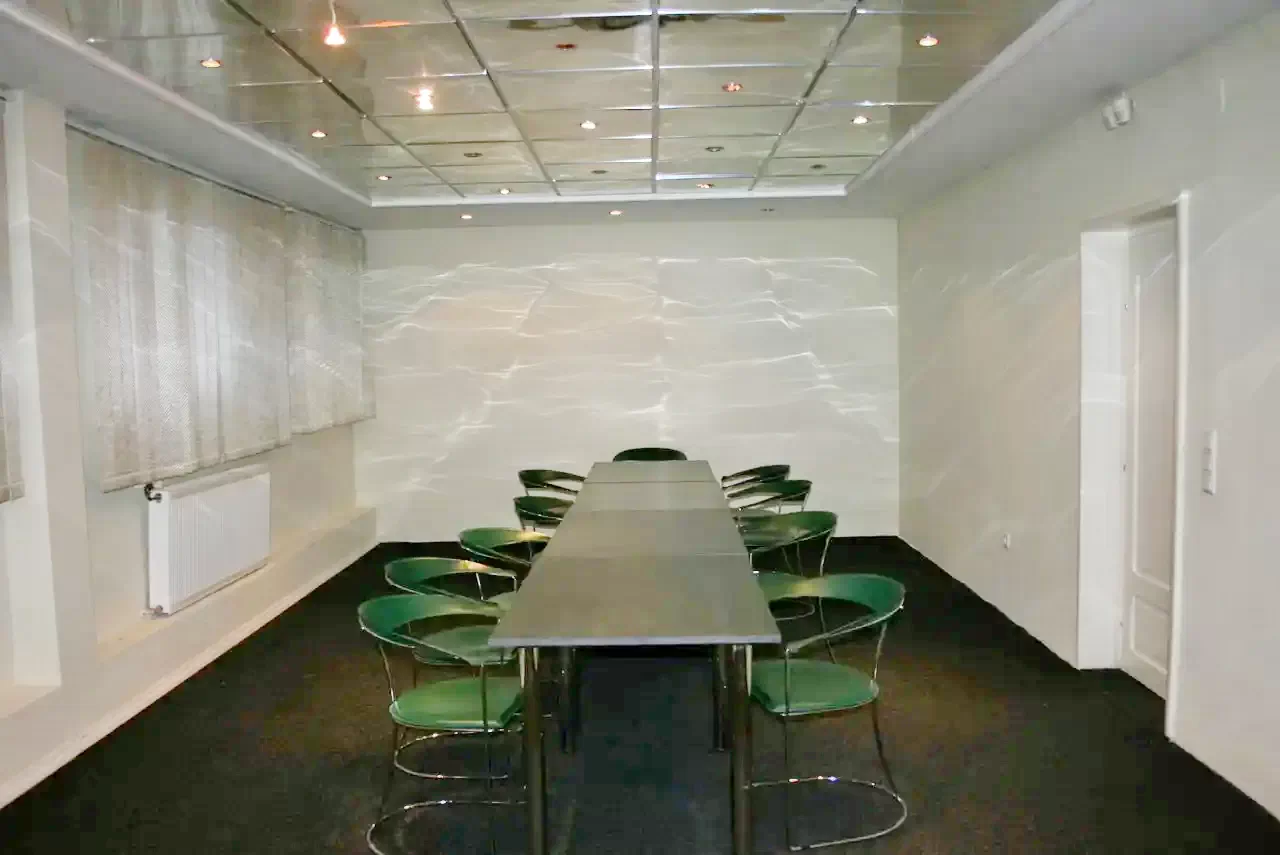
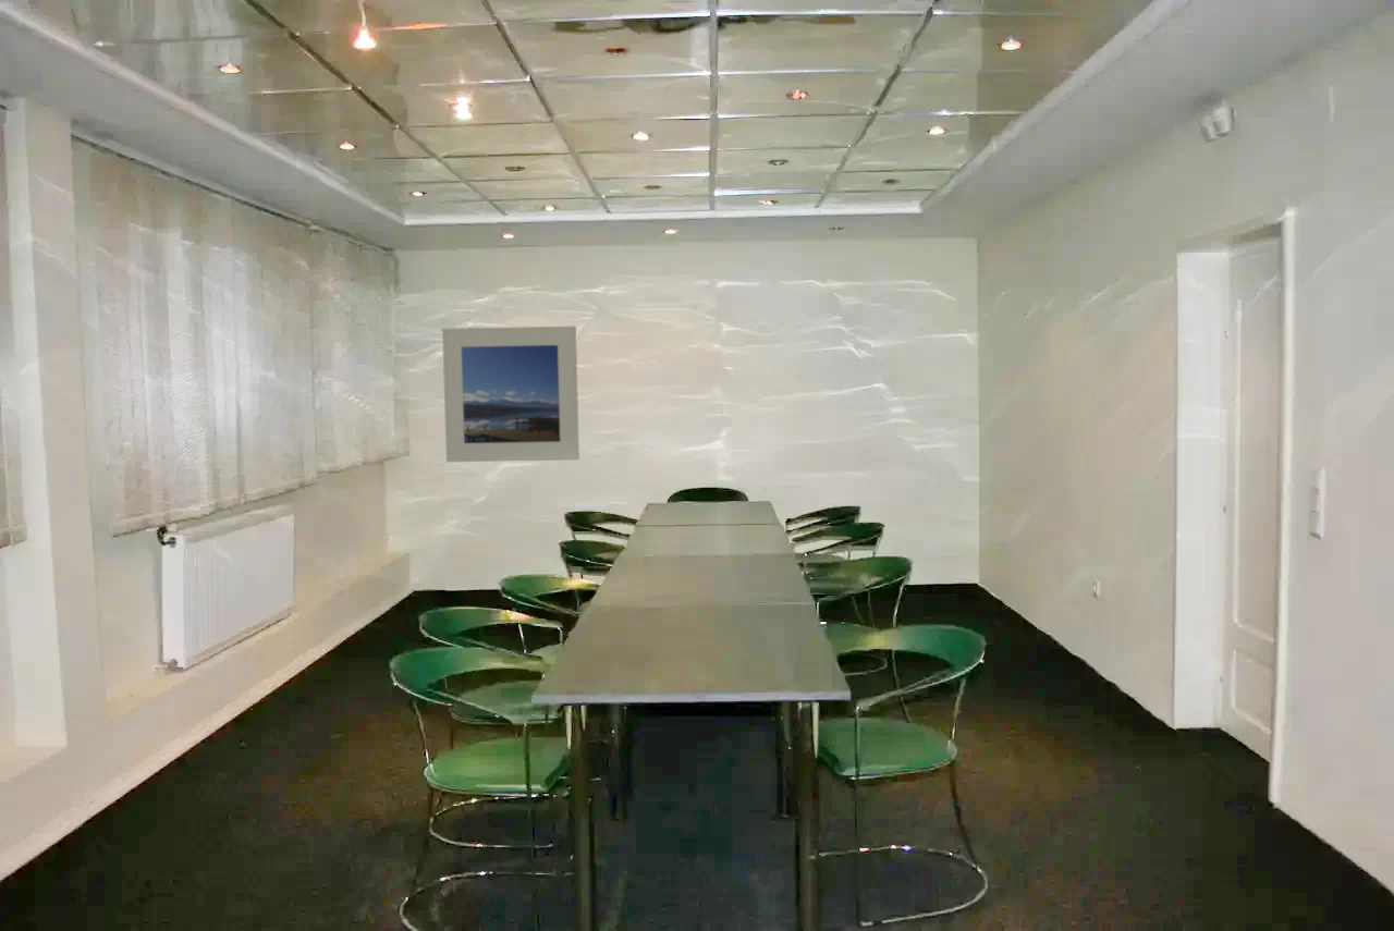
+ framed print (511, 394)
